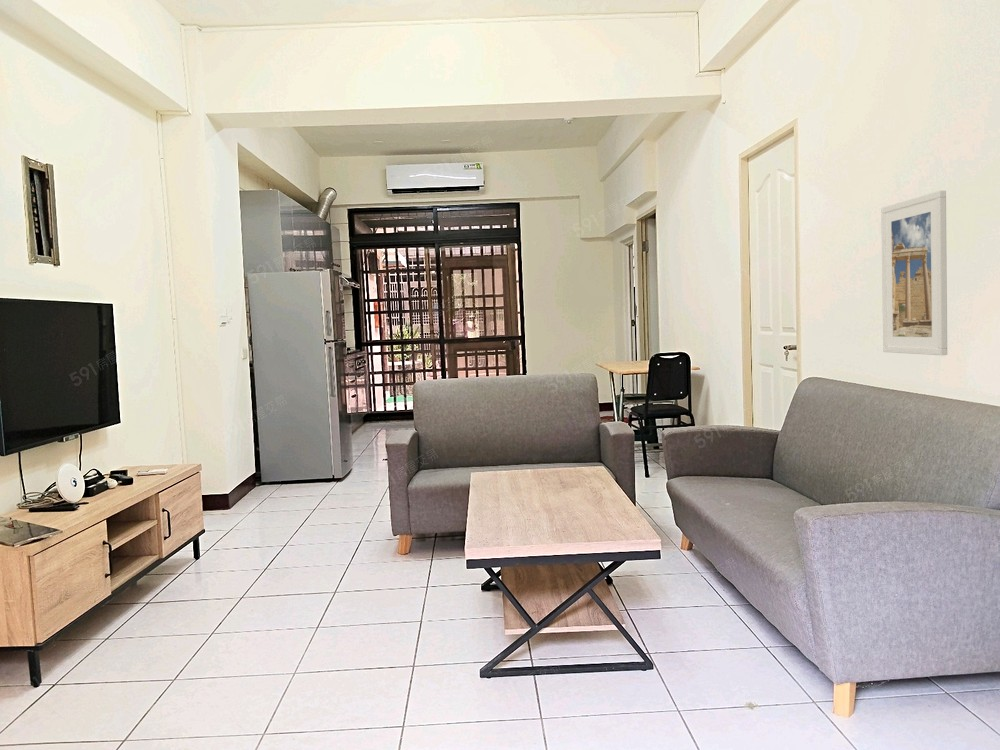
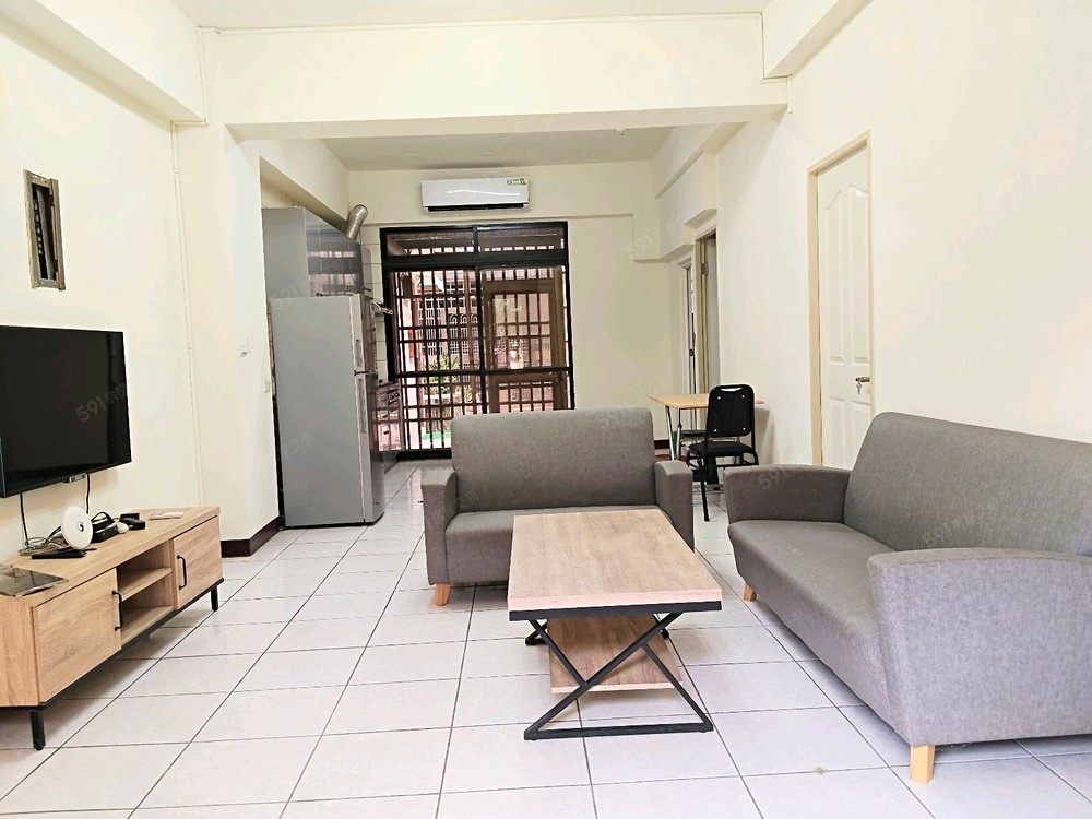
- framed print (912, 277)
